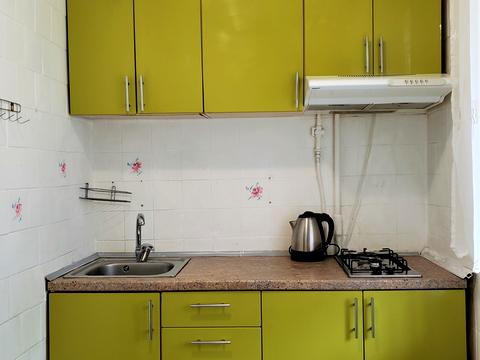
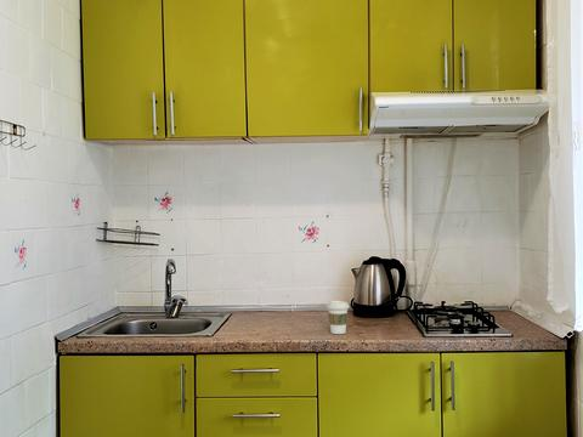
+ coffee cup (338, 317)
